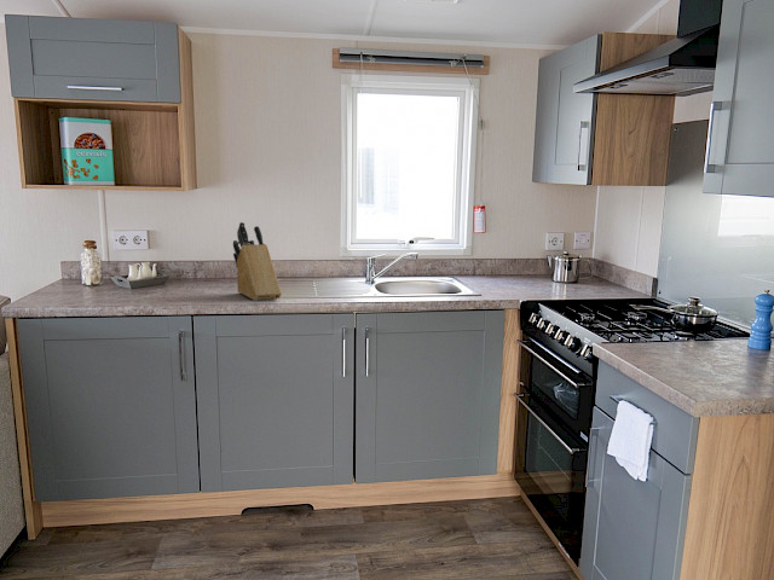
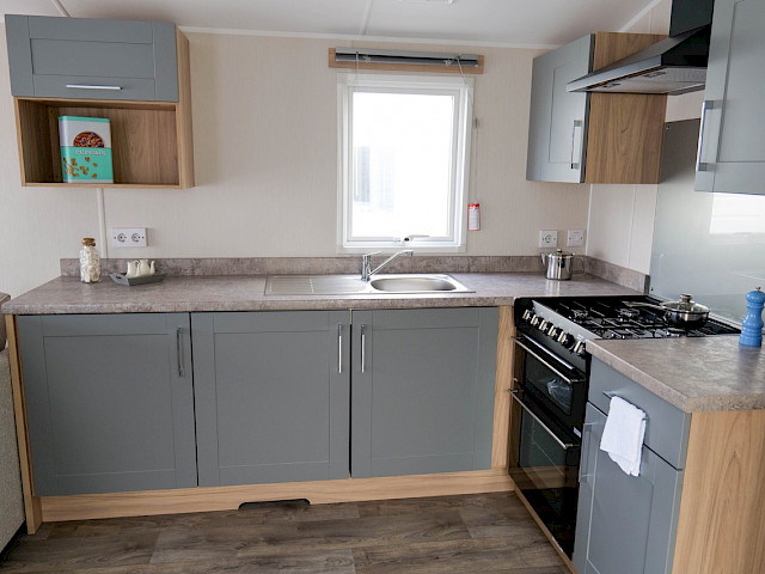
- knife block (255, 259)
